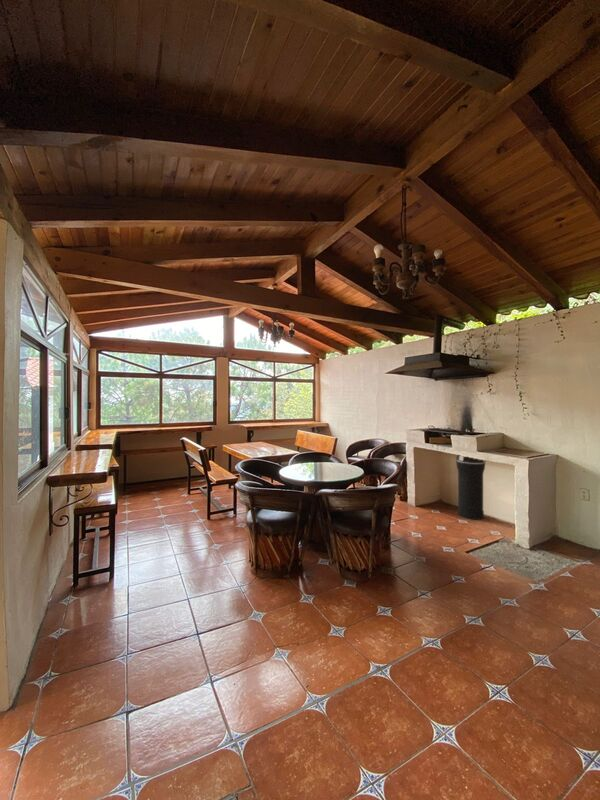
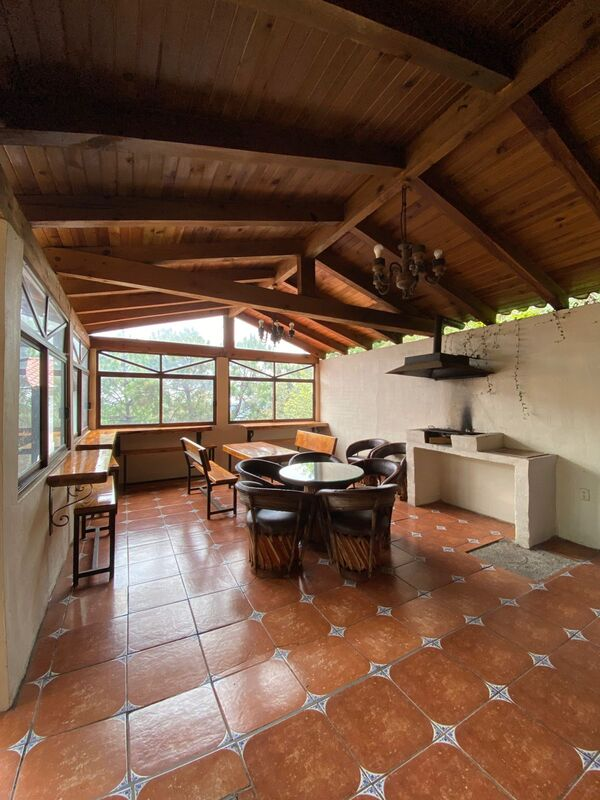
- trash can (469, 480)
